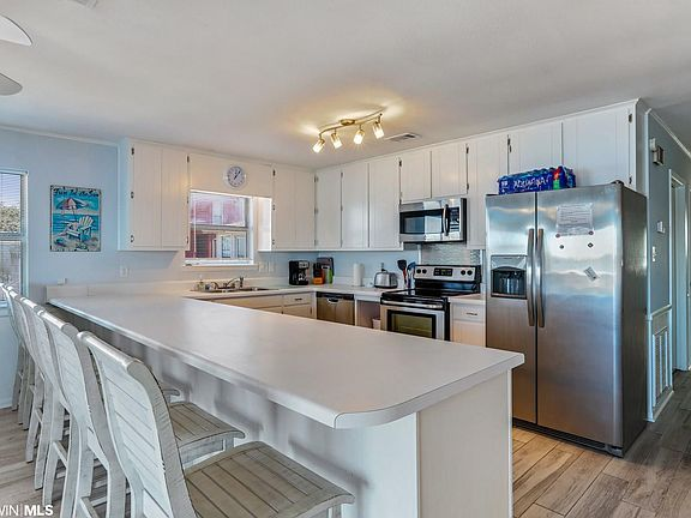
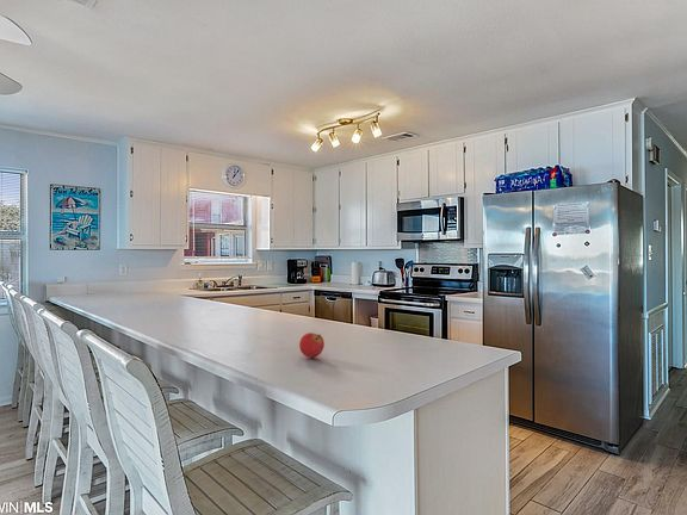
+ fruit (311, 345)
